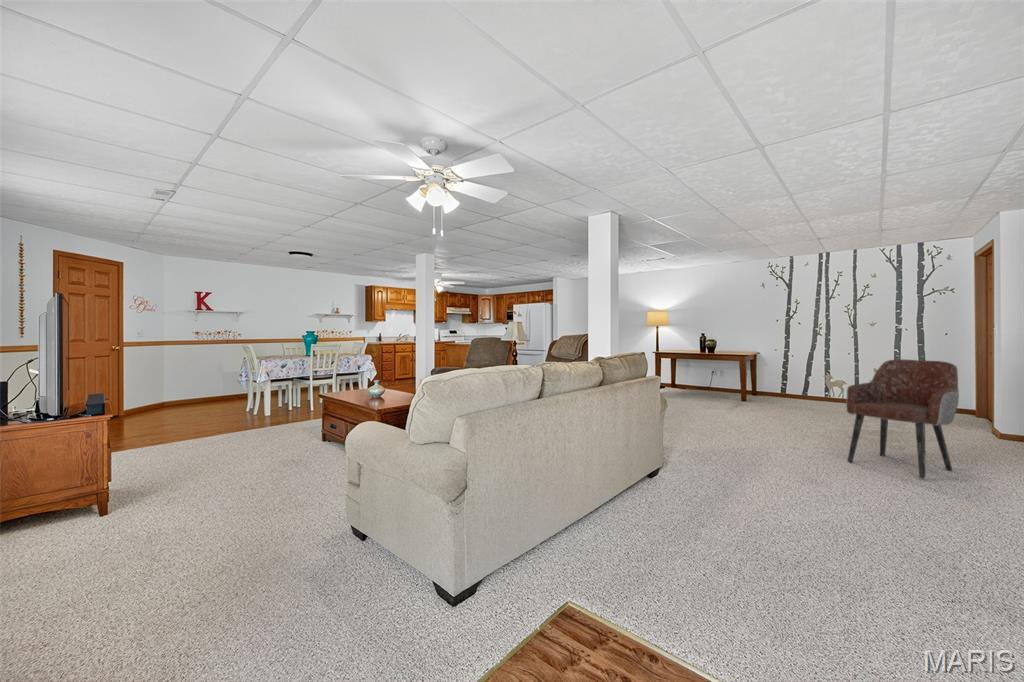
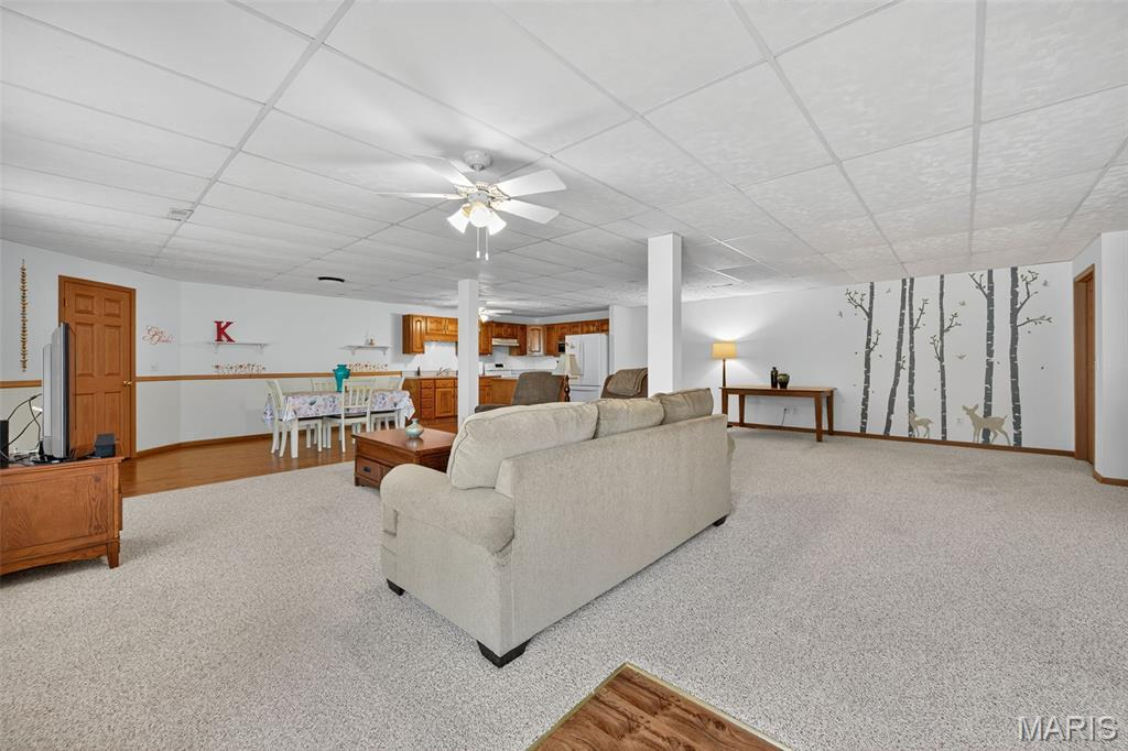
- armchair (904, 412)
